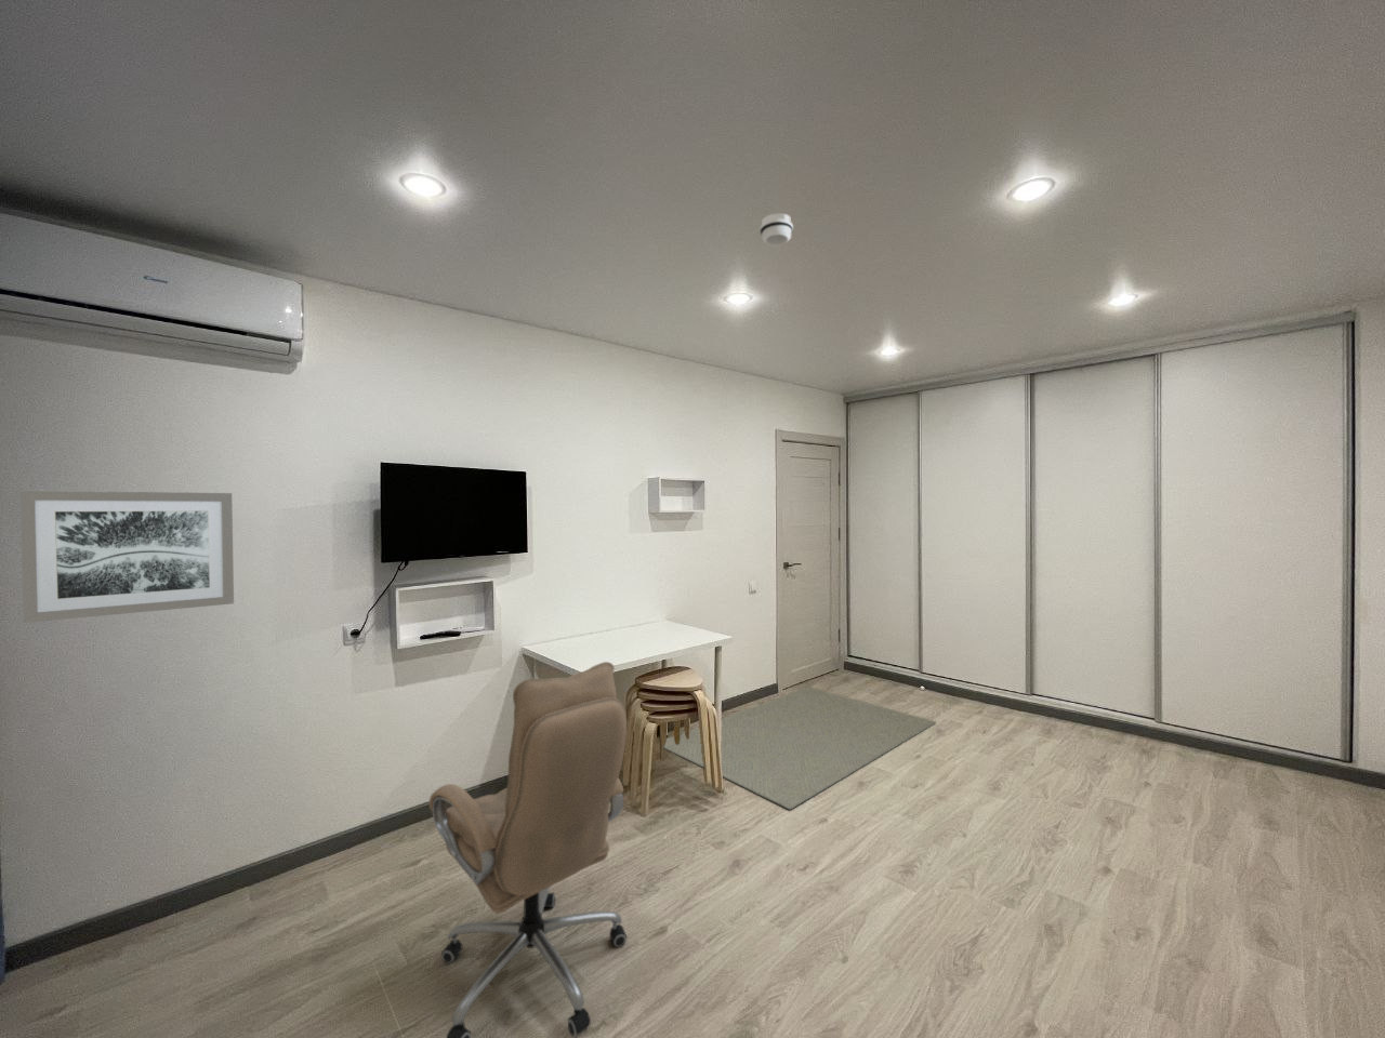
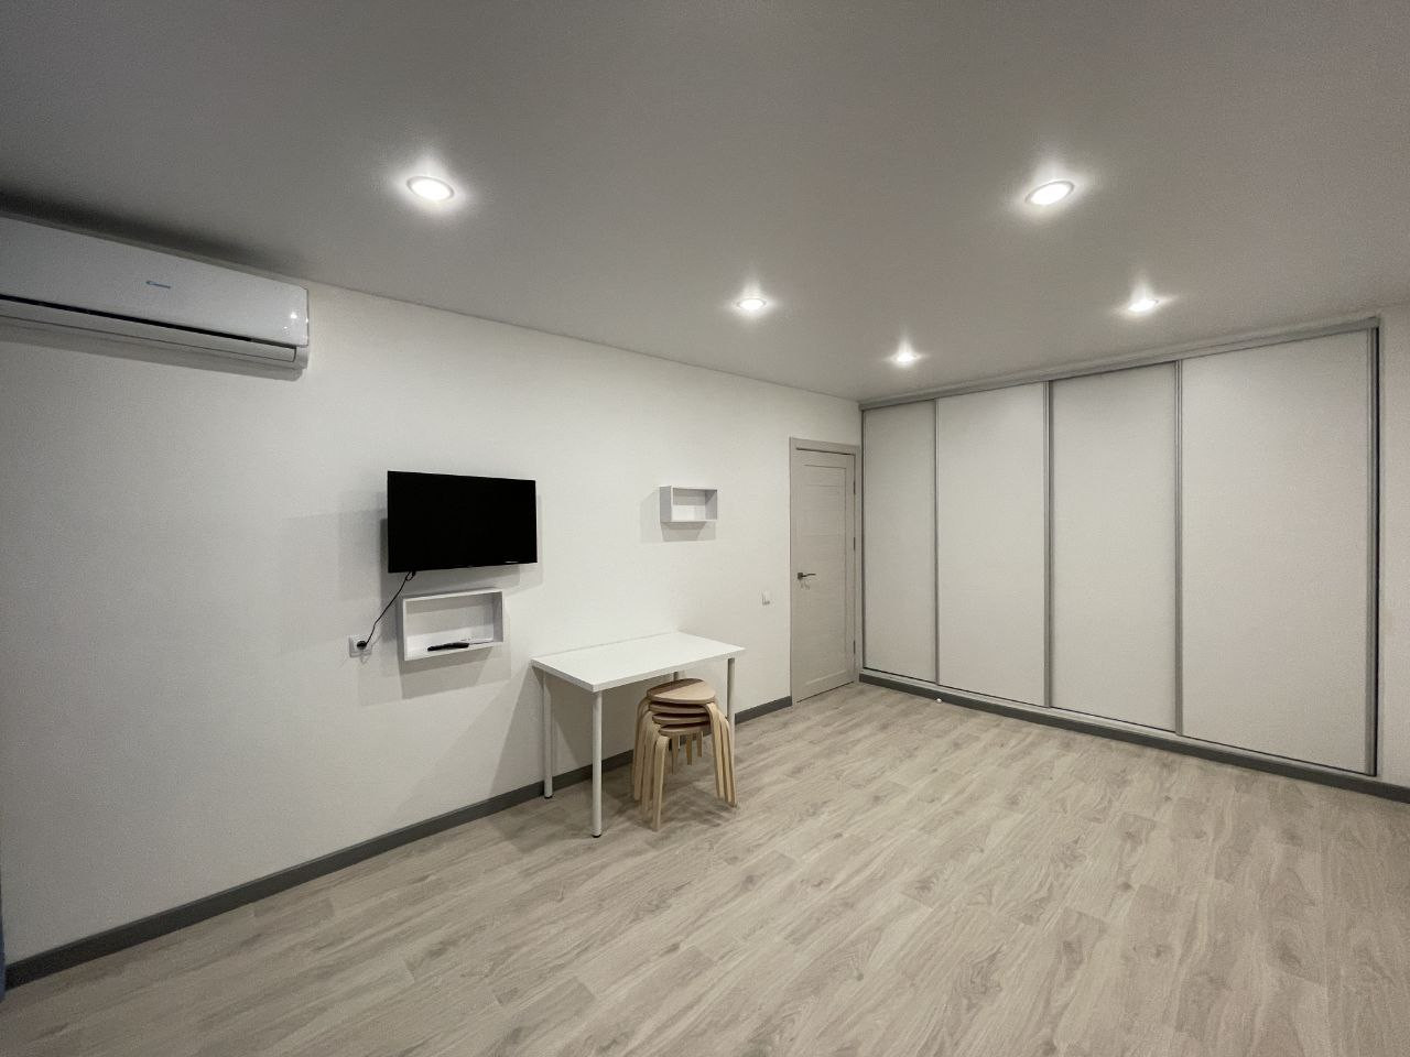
- office chair (532, 814)
- rug (802, 732)
- smoke detector (775, 230)
- wall art (136, 552)
